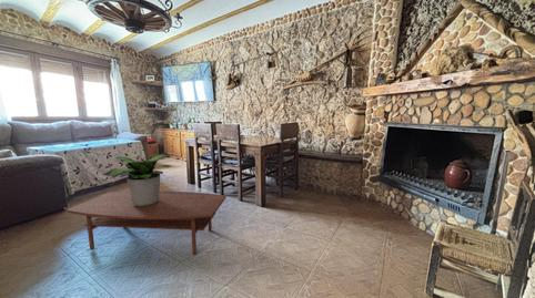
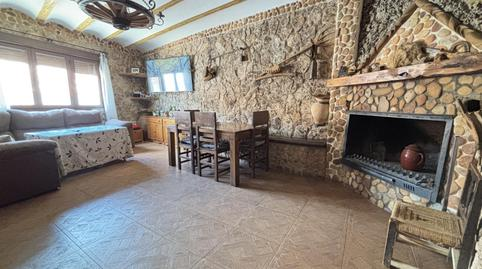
- potted plant (140, 179)
- coffee table (154, 220)
